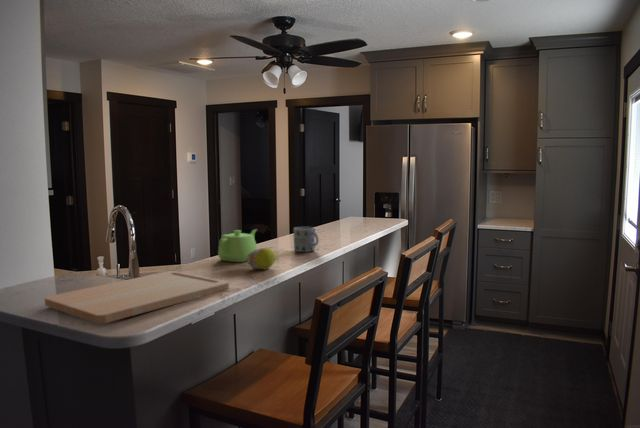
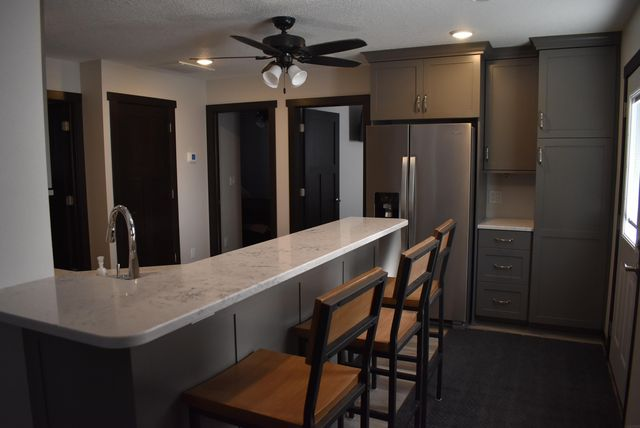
- mug (307, 239)
- fruit (261, 257)
- teapot (239, 244)
- cutting board (142, 292)
